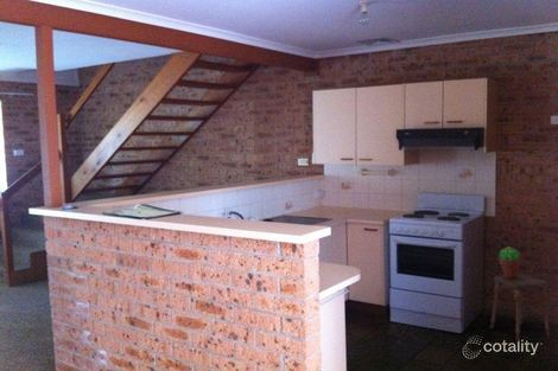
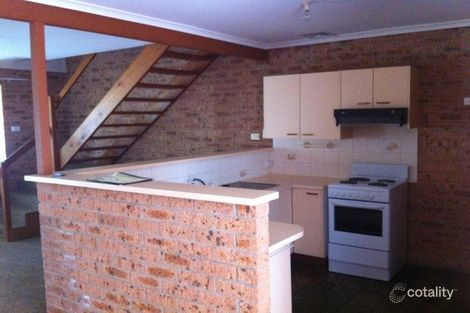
- potted cactus (511, 262)
- stool (519, 305)
